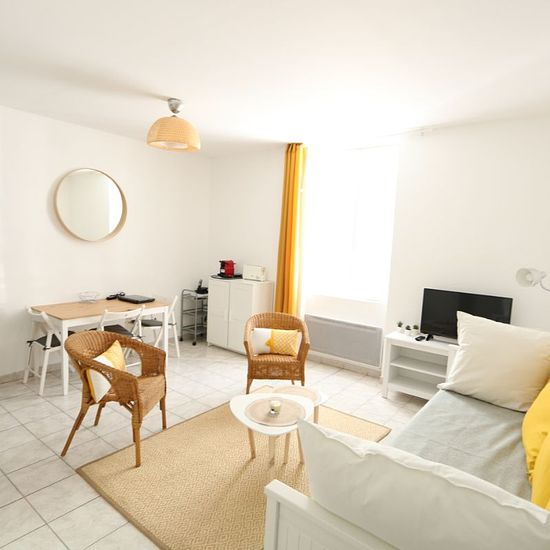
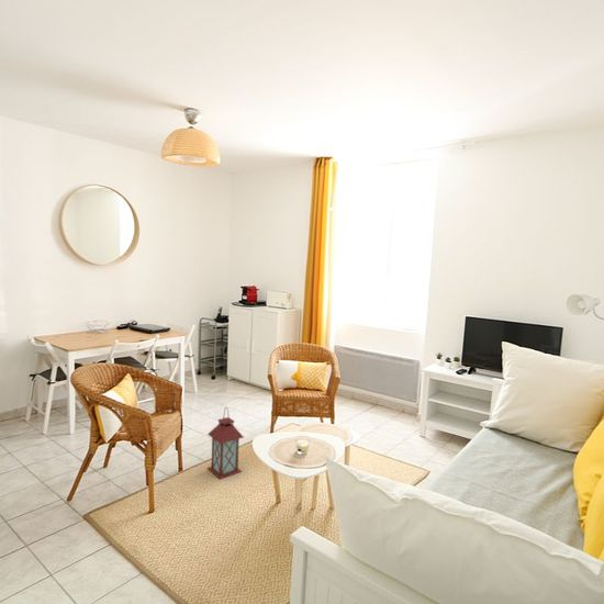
+ lantern (225, 438)
